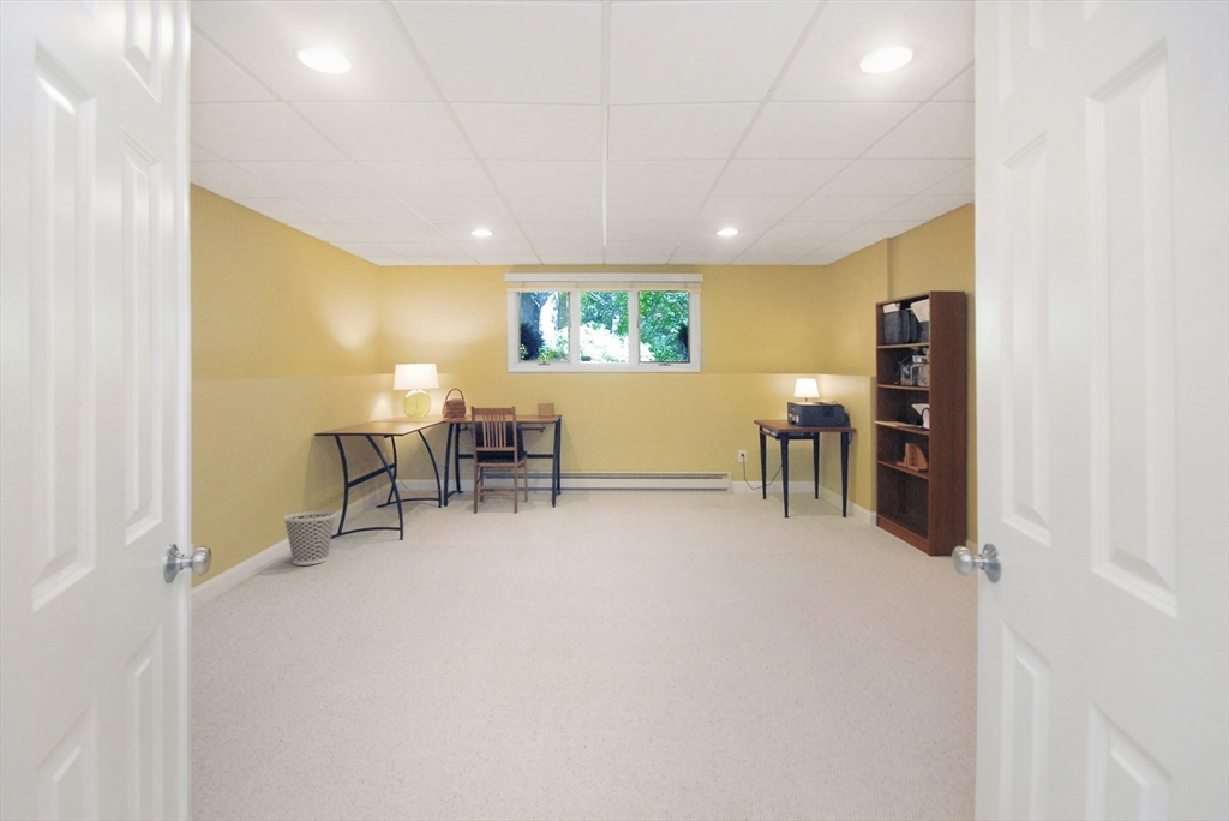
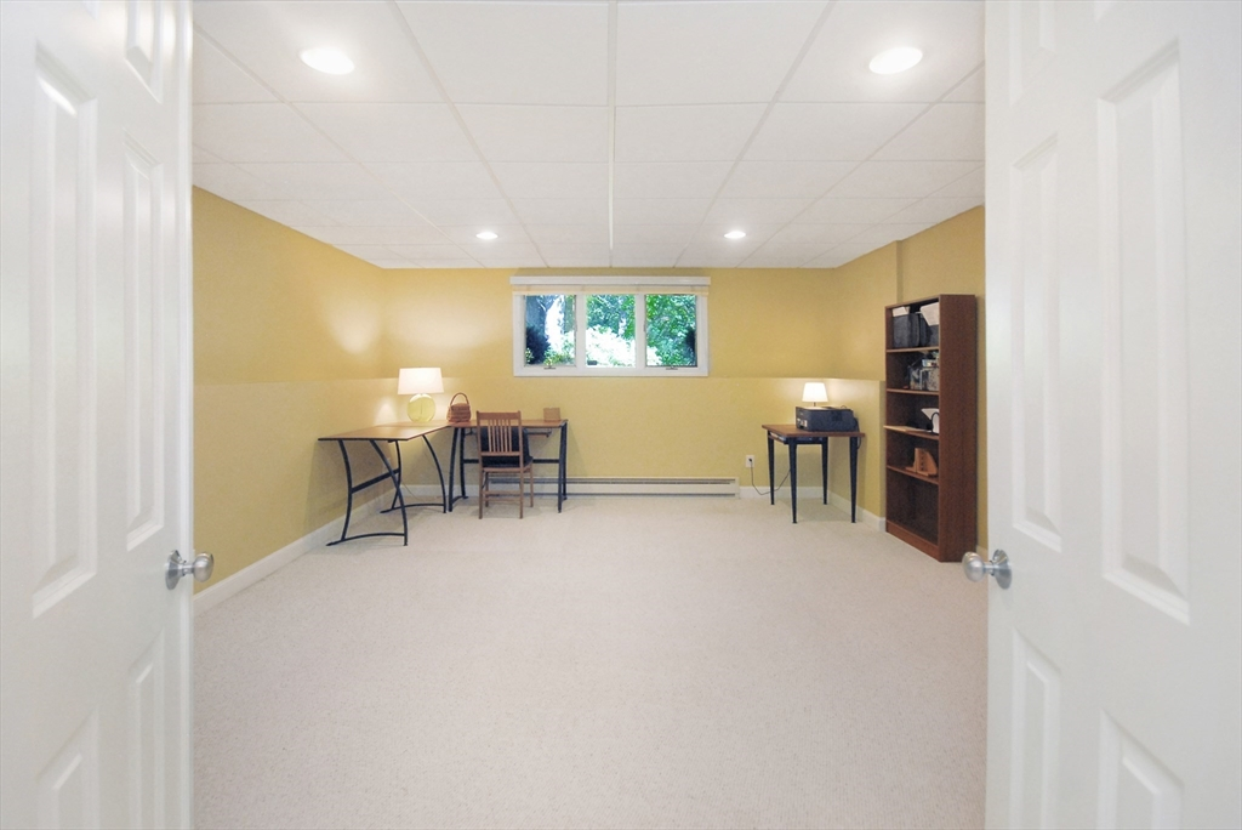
- wastebasket (310, 538)
